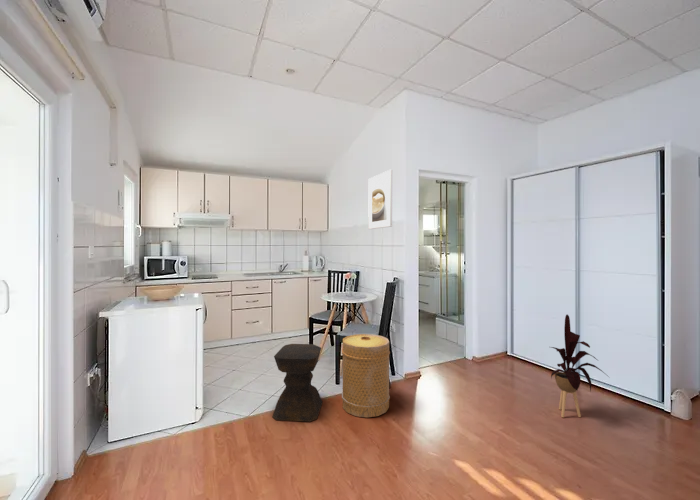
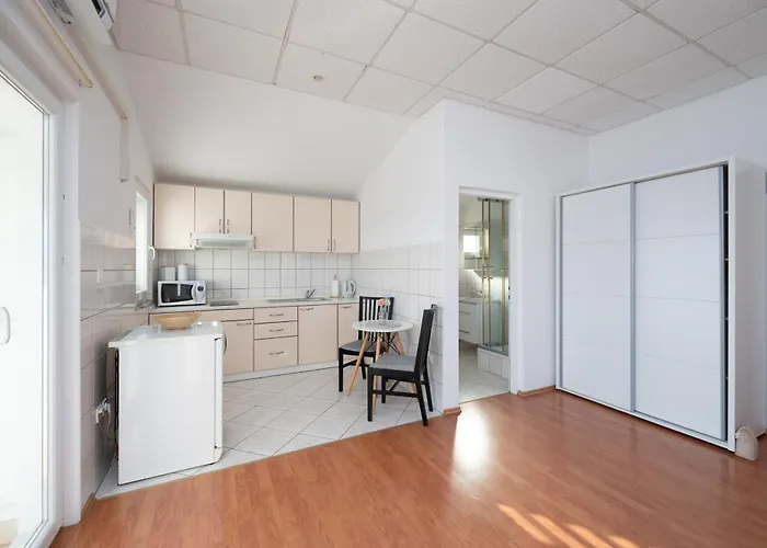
- basket (365, 372)
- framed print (379, 201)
- house plant (573, 366)
- stool (298, 379)
